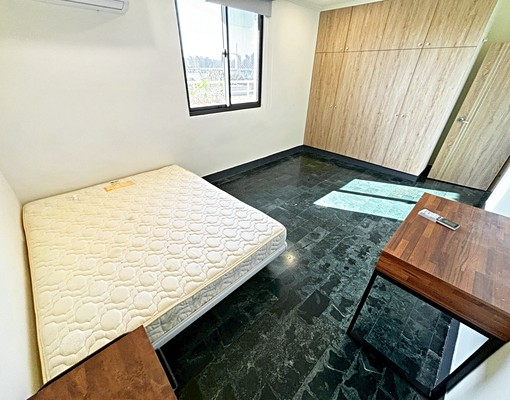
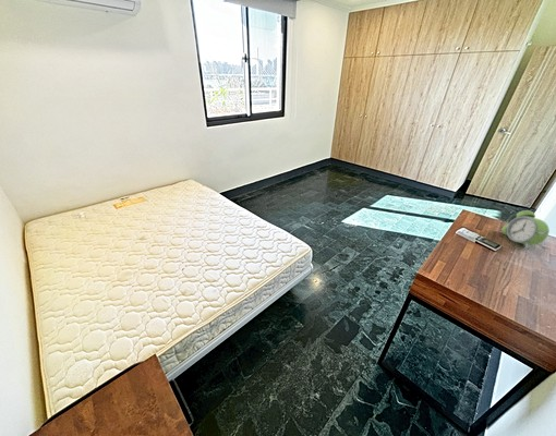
+ alarm clock (524, 228)
